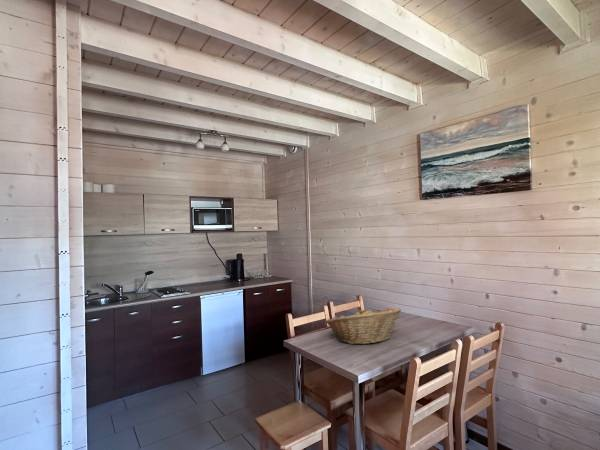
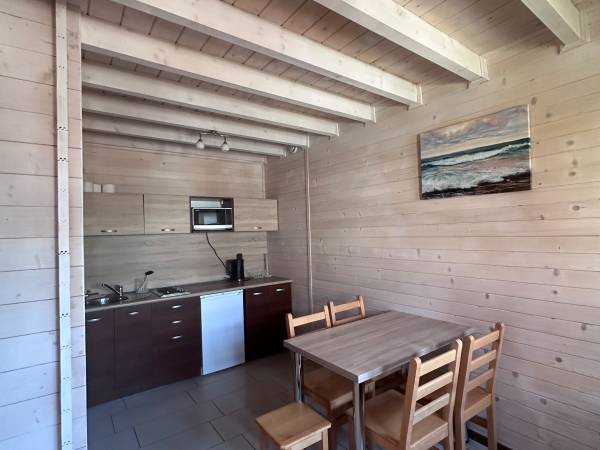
- fruit basket (363, 321)
